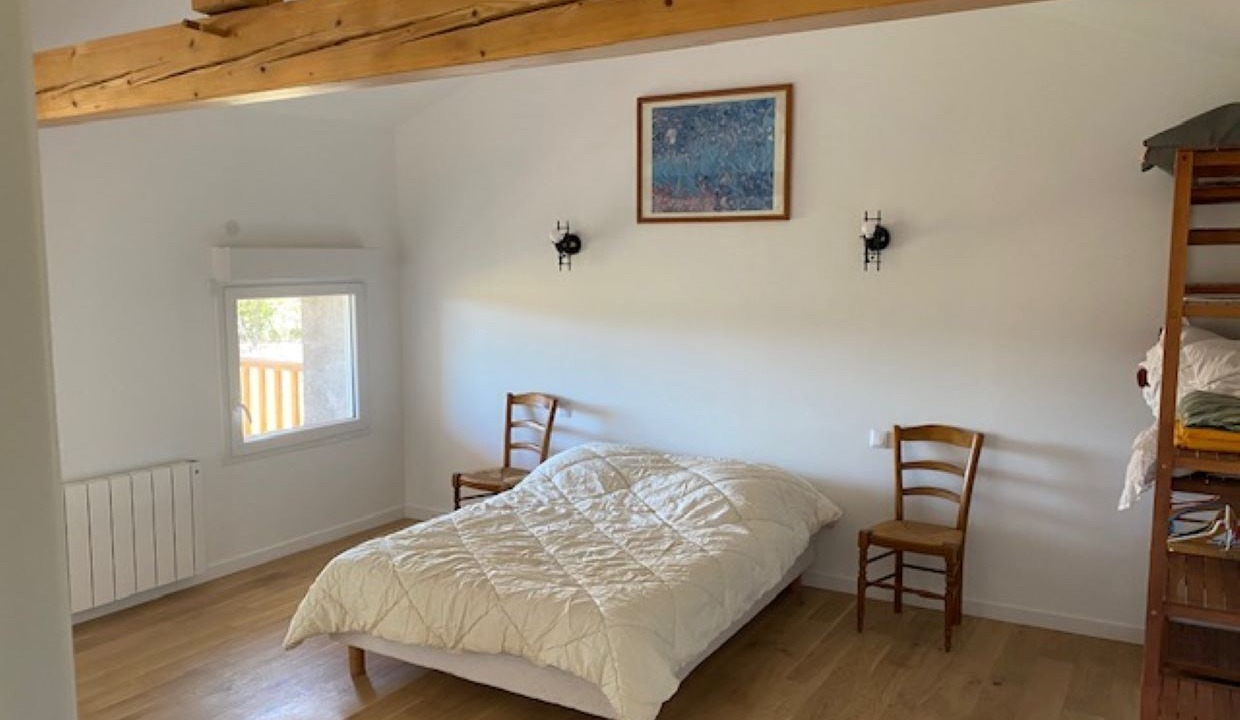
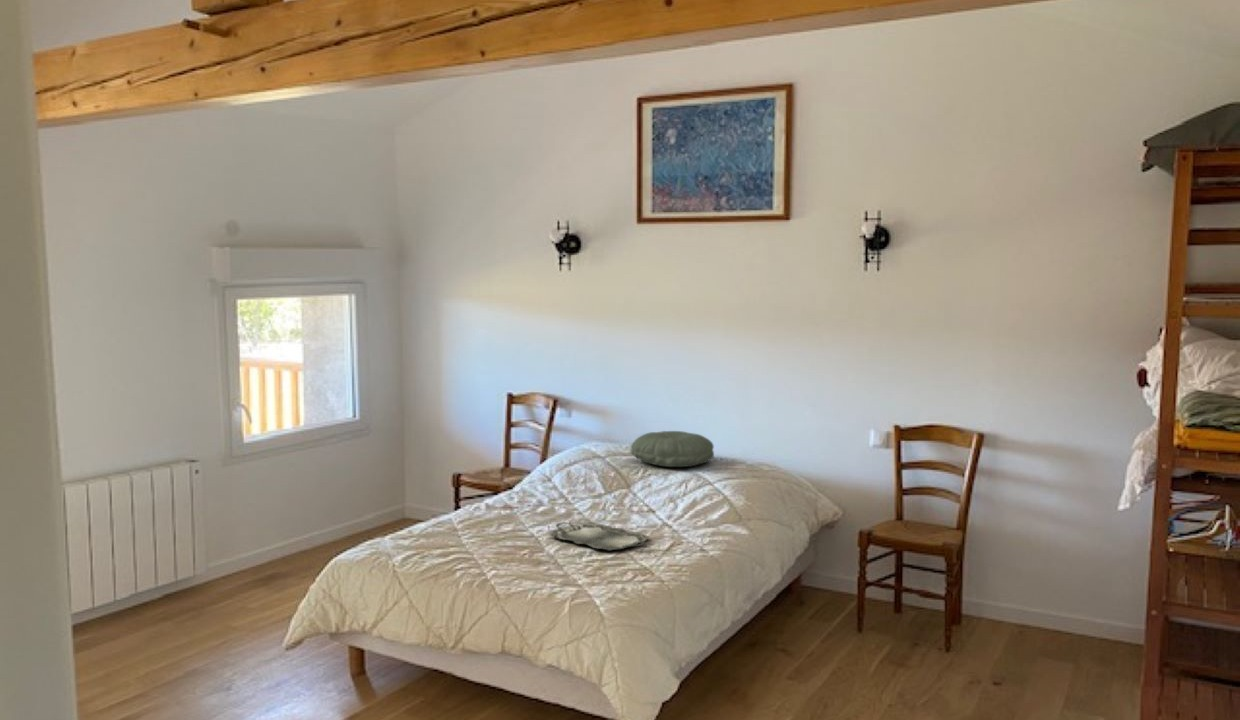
+ serving tray (599, 535)
+ pillow (673, 448)
